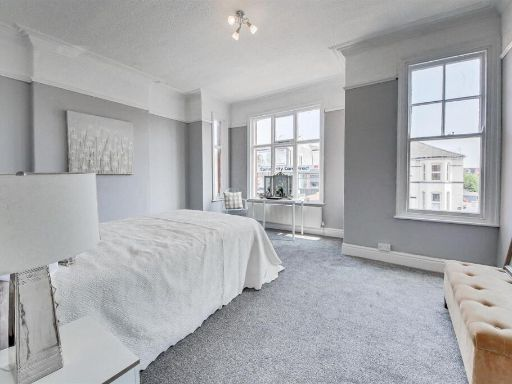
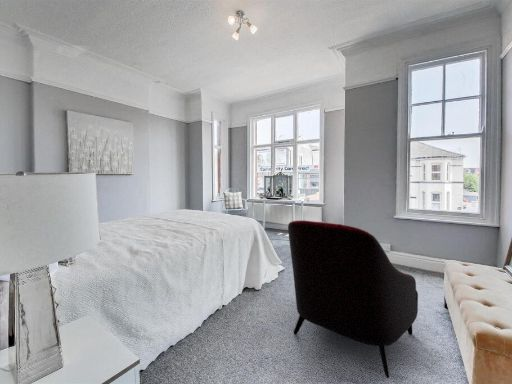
+ armchair (347, 277)
